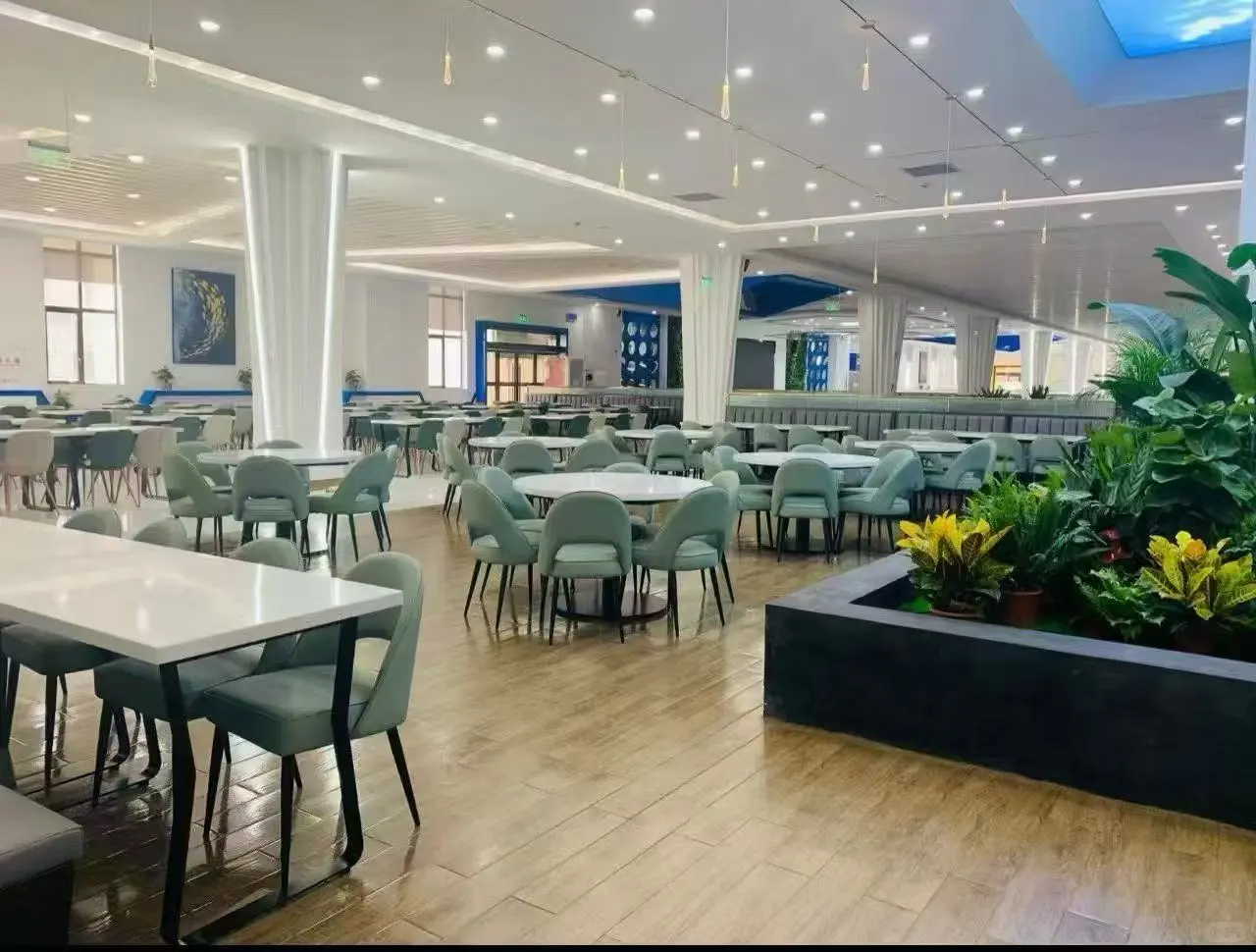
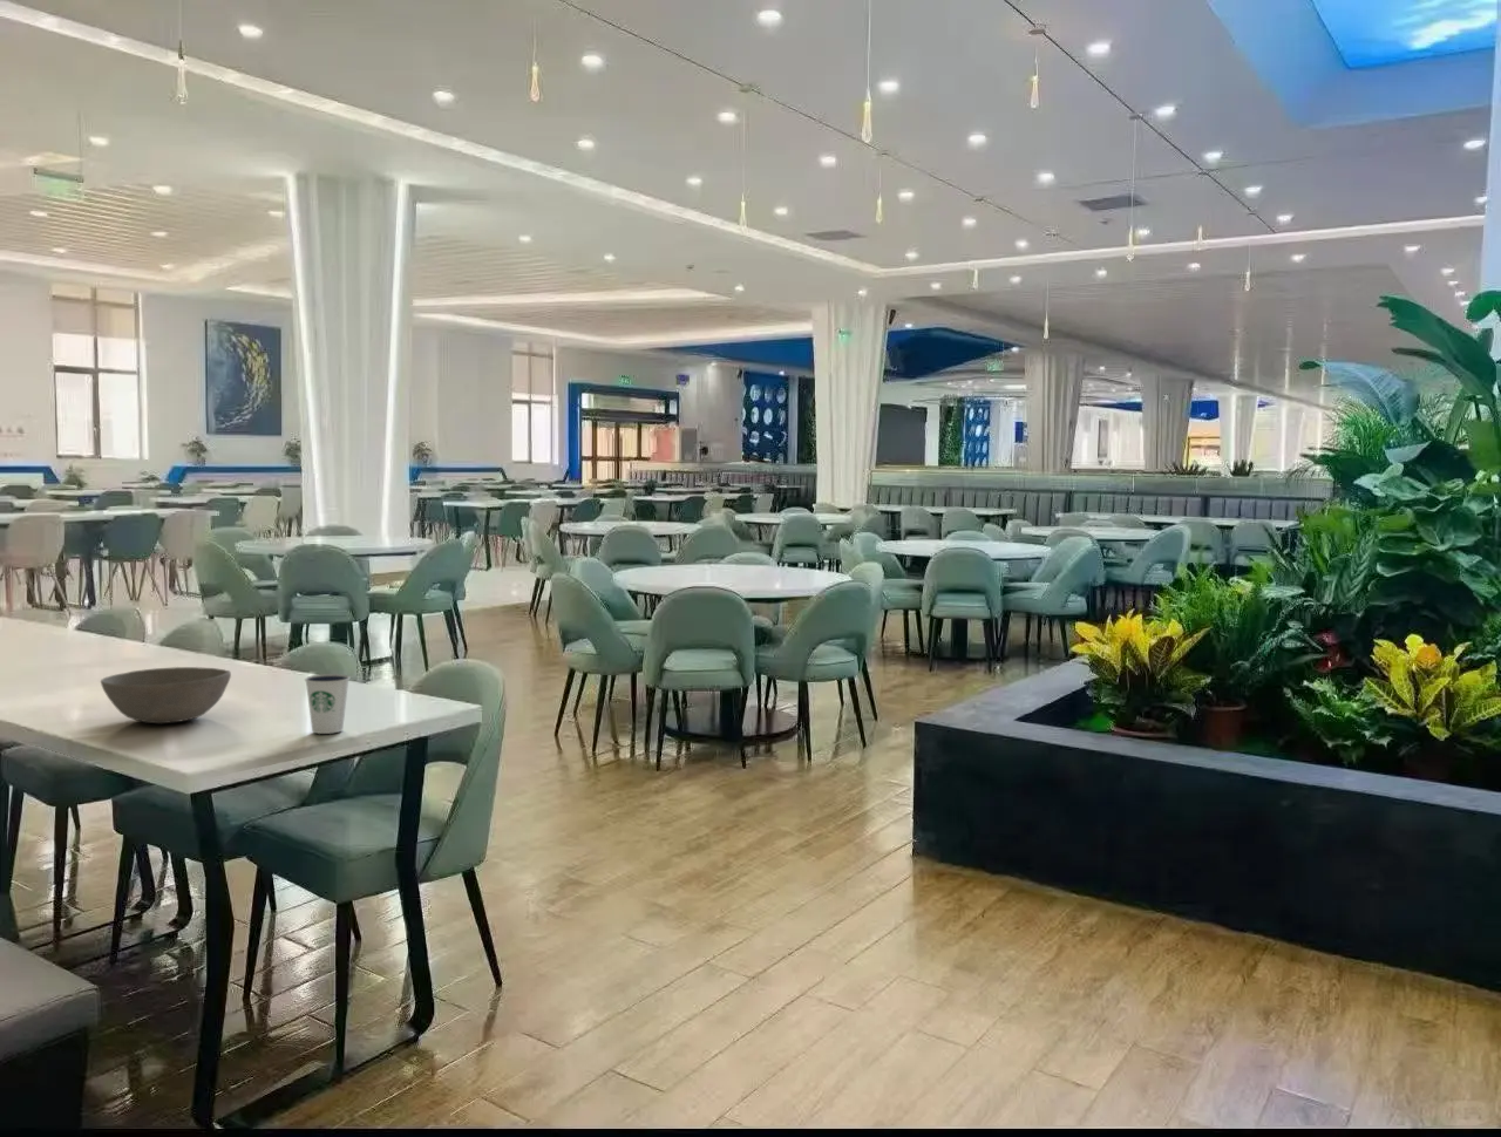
+ dixie cup (327, 703)
+ bowl (167, 695)
